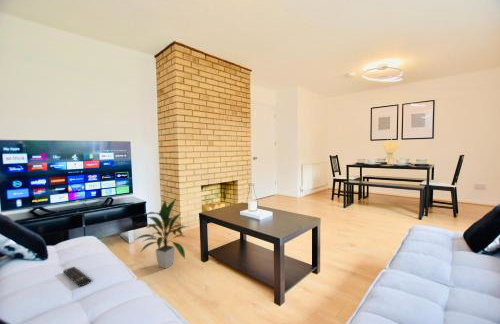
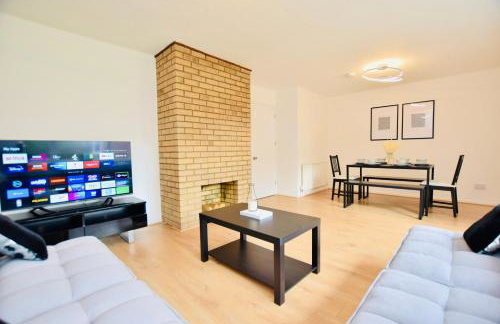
- indoor plant (165, 234)
- remote control (76, 276)
